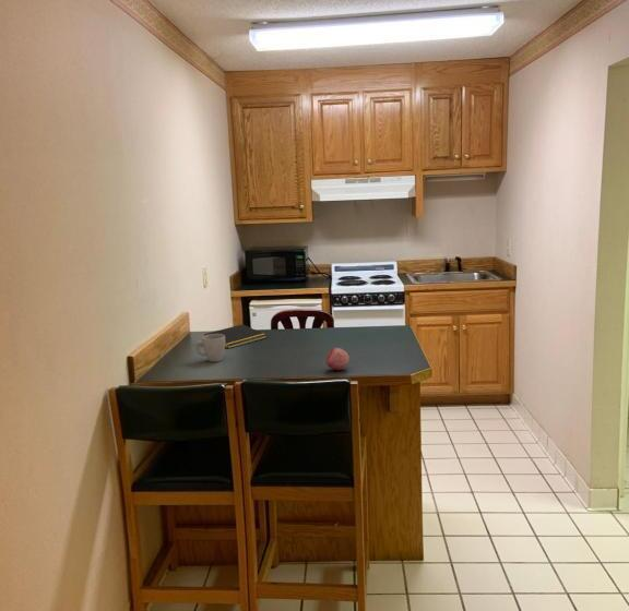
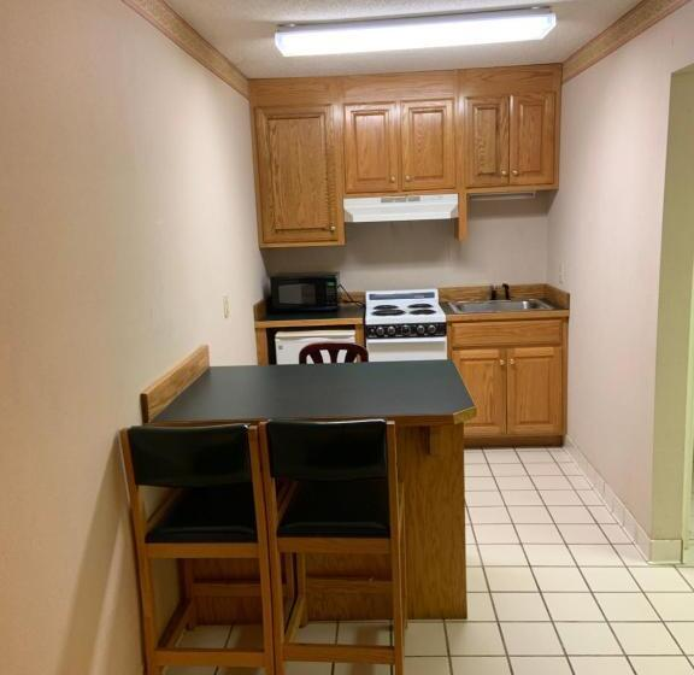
- notepad (236, 335)
- fruit (337, 359)
- mug (210, 348)
